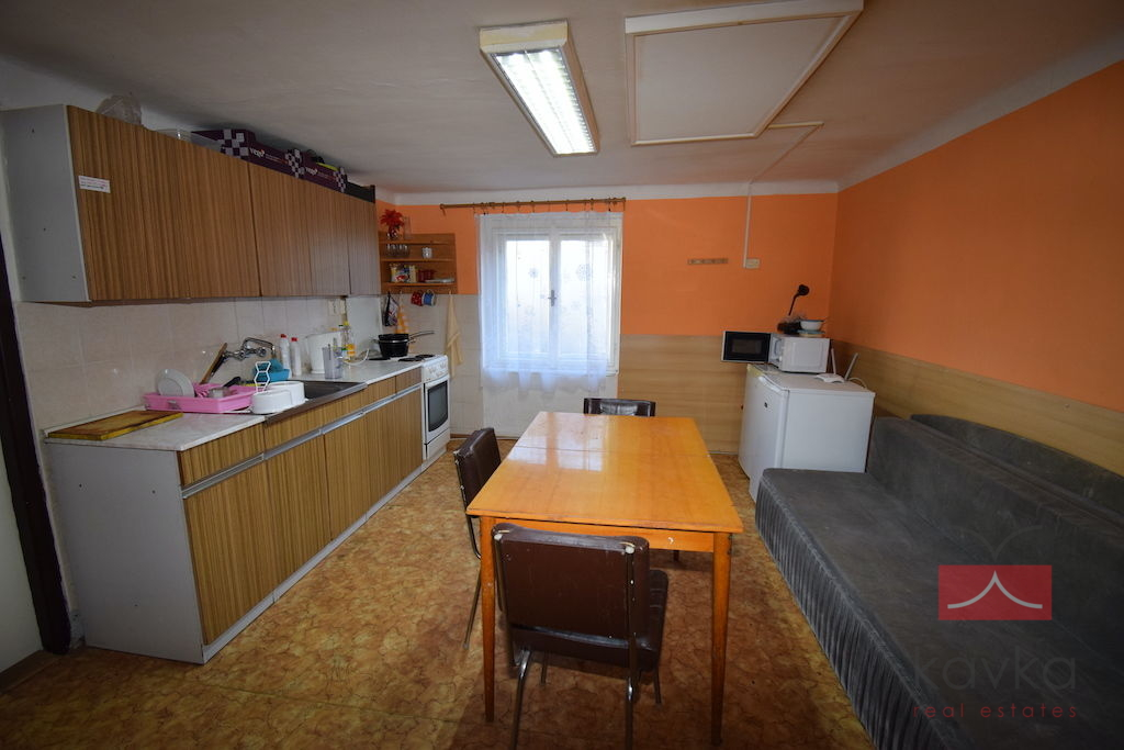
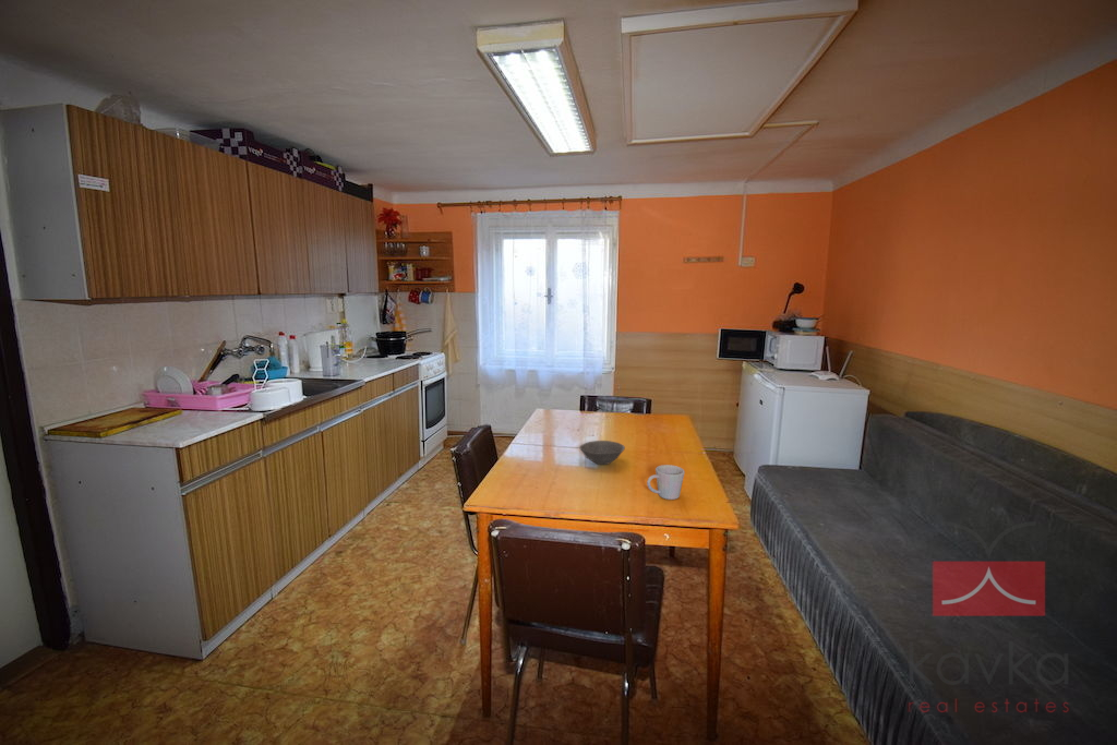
+ mug (664, 483)
+ bowl (601, 454)
